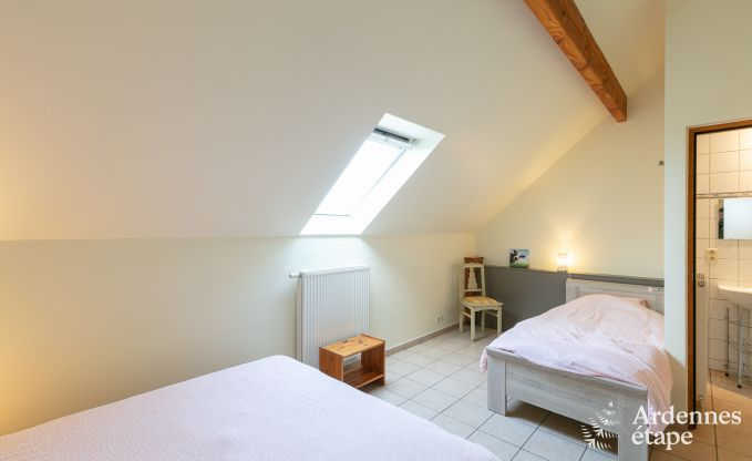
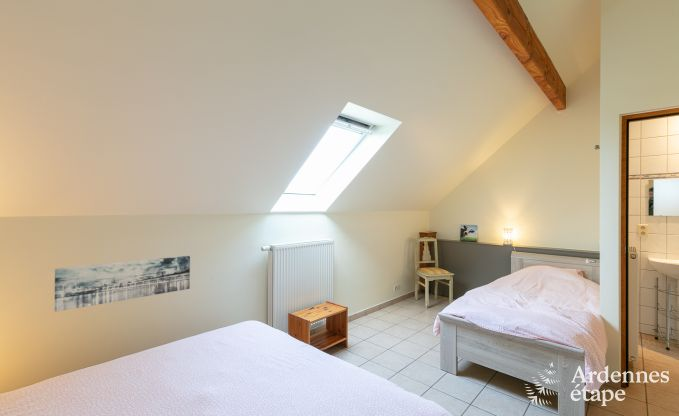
+ wall art (130, 280)
